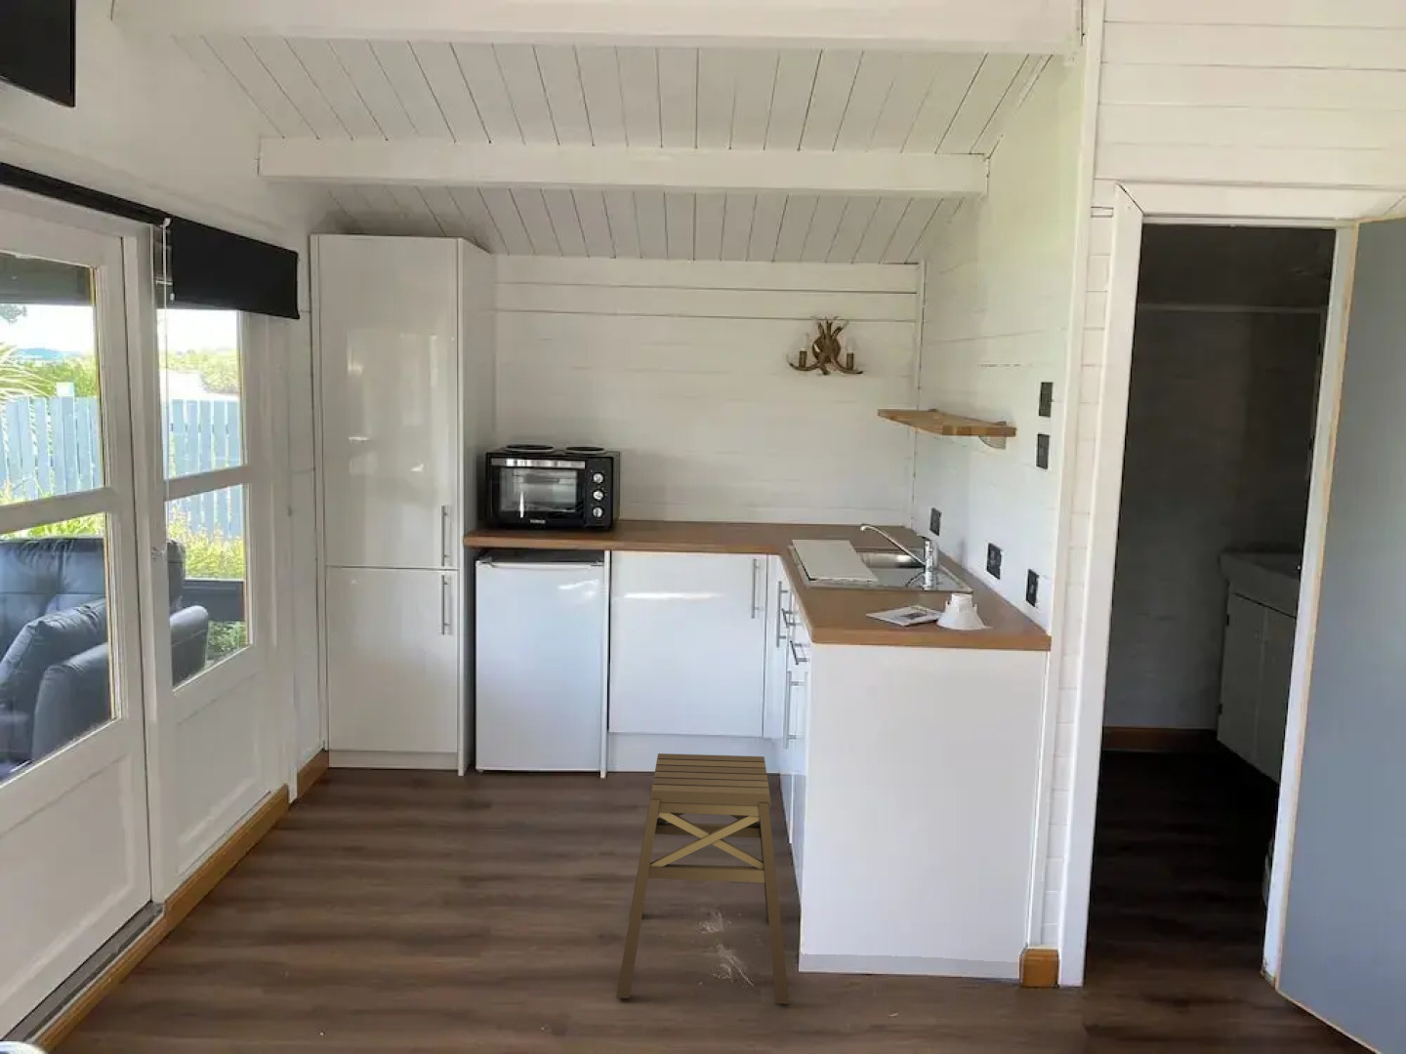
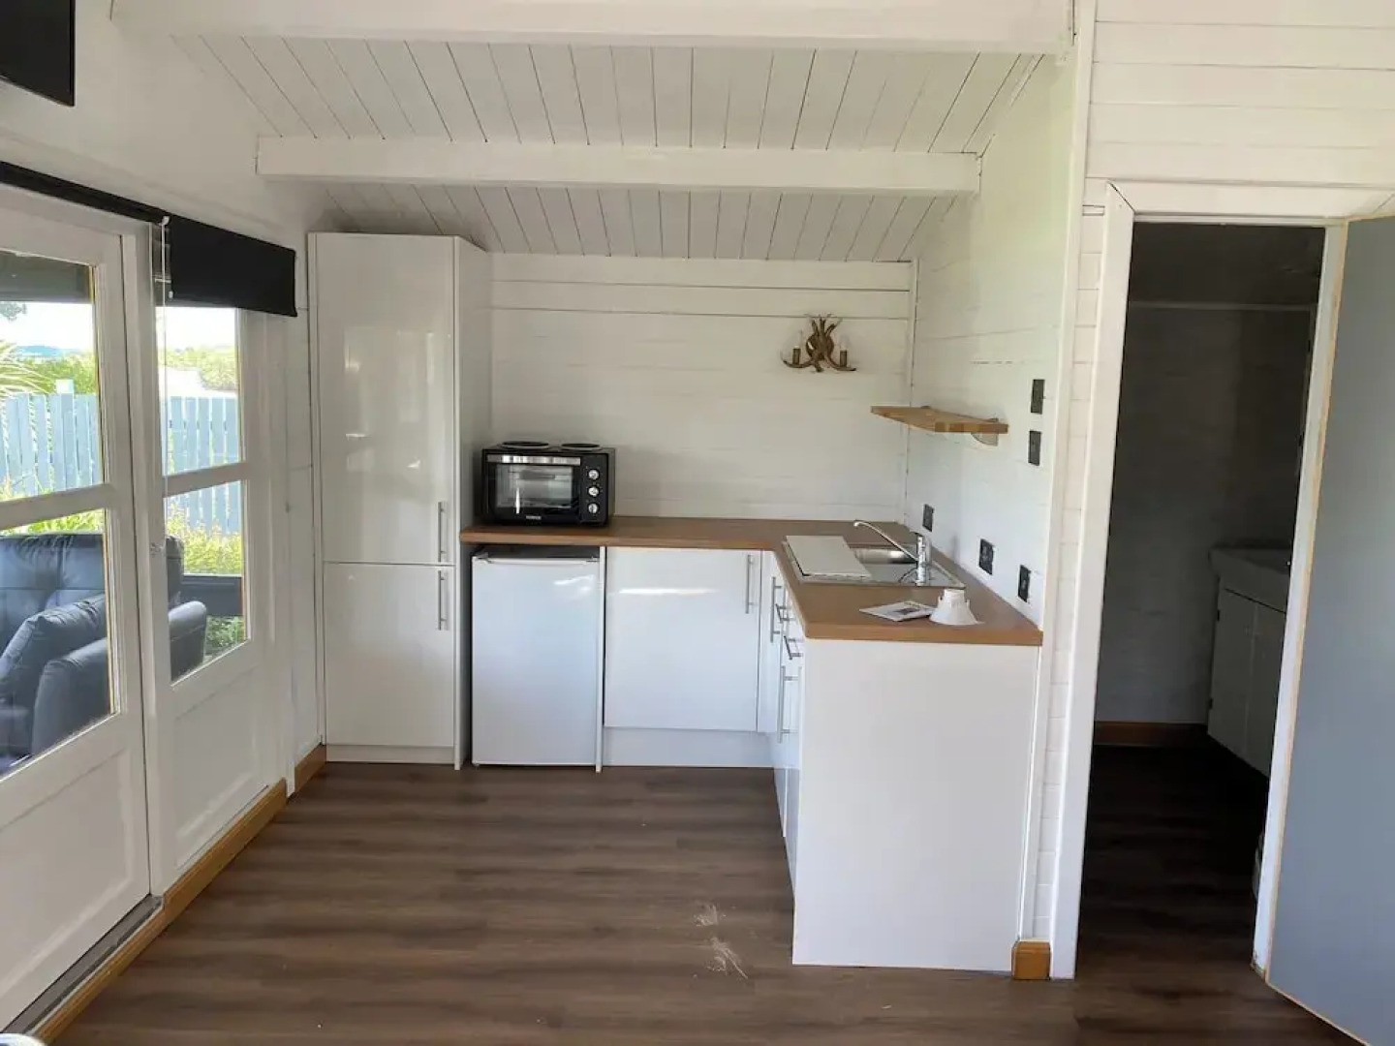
- stool (706, 866)
